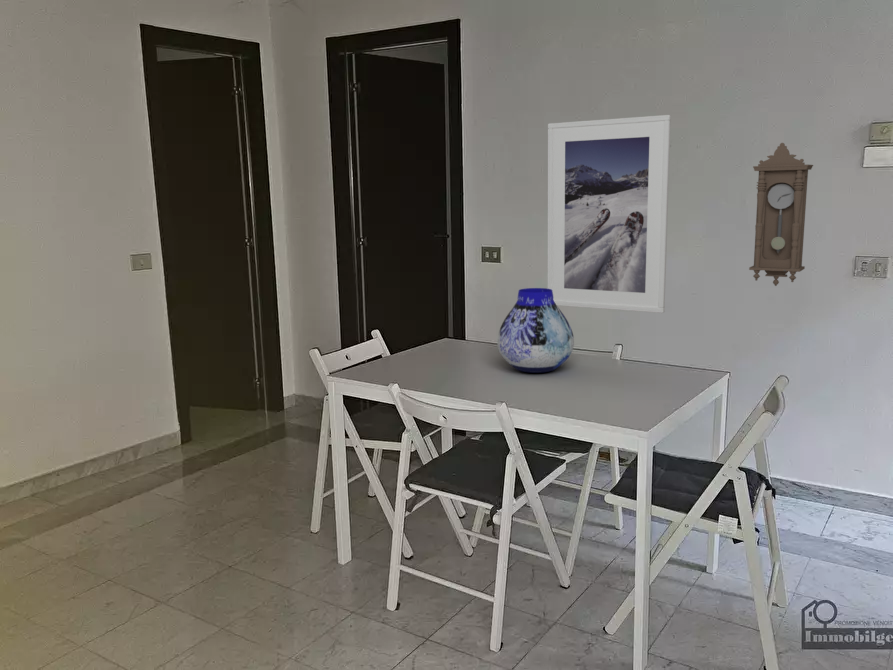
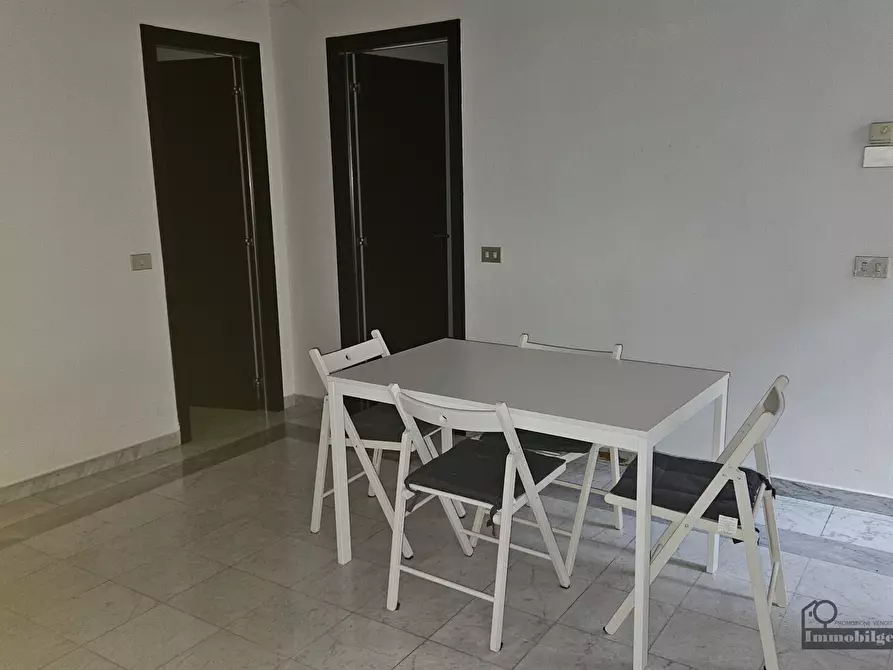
- vase (535, 330)
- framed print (605, 216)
- pendulum clock (780, 215)
